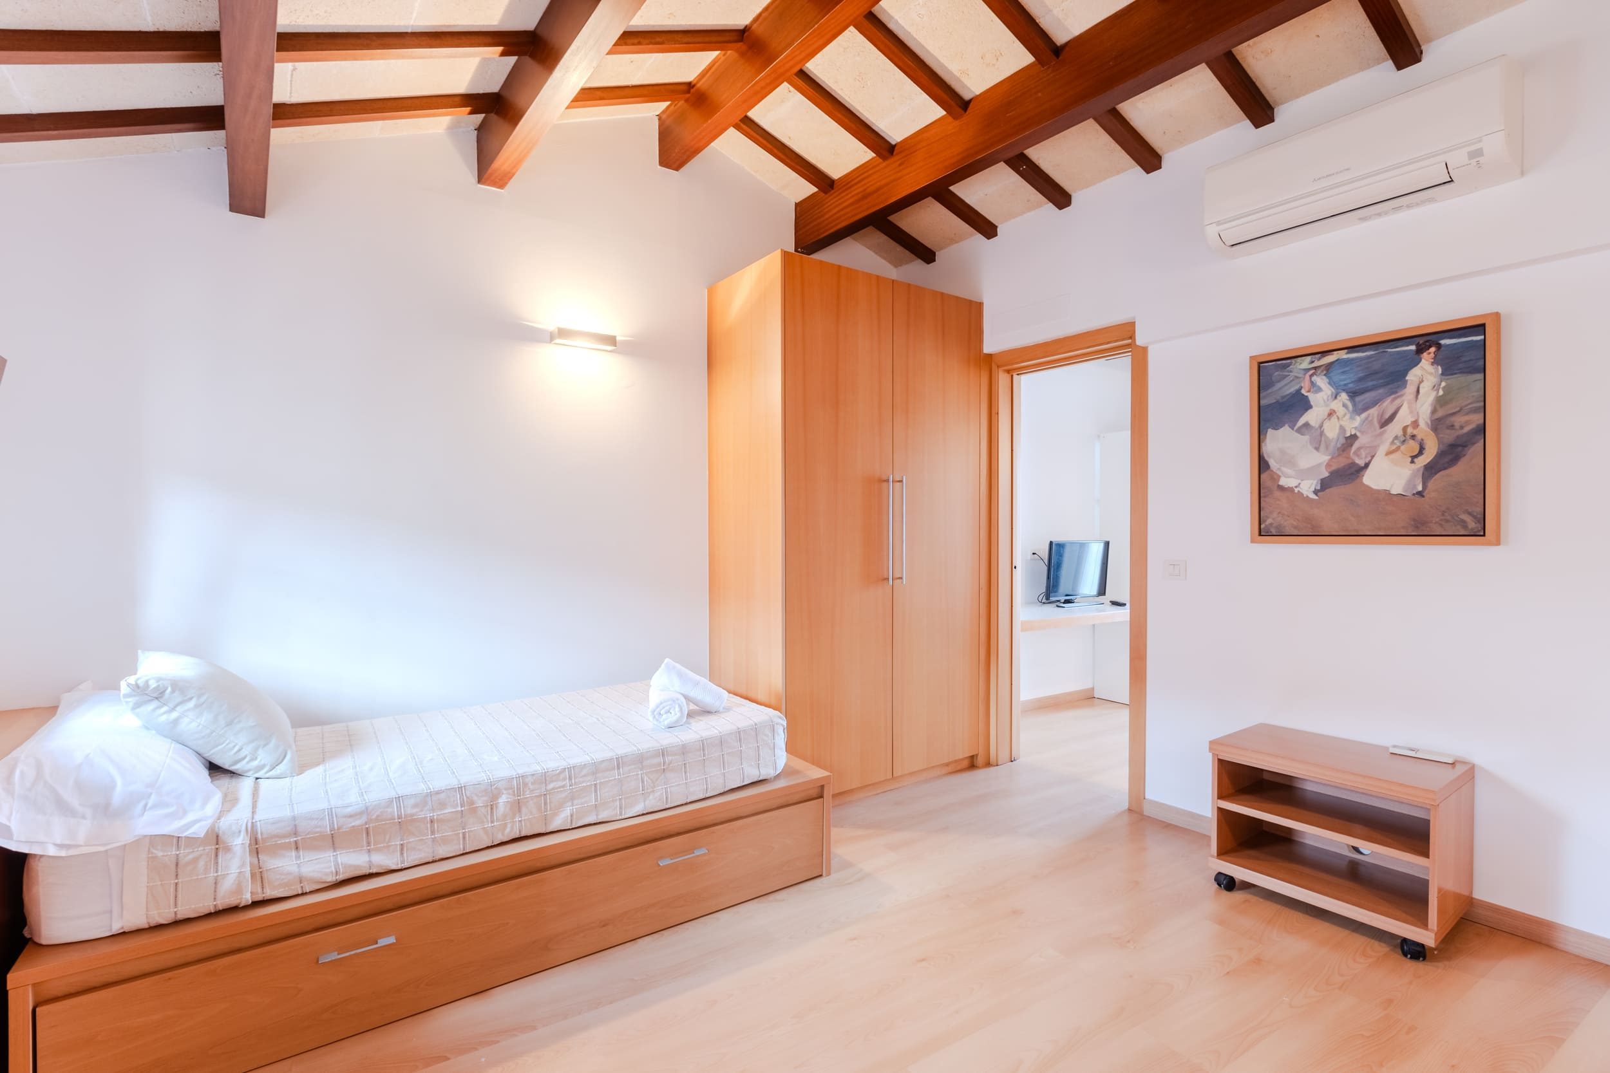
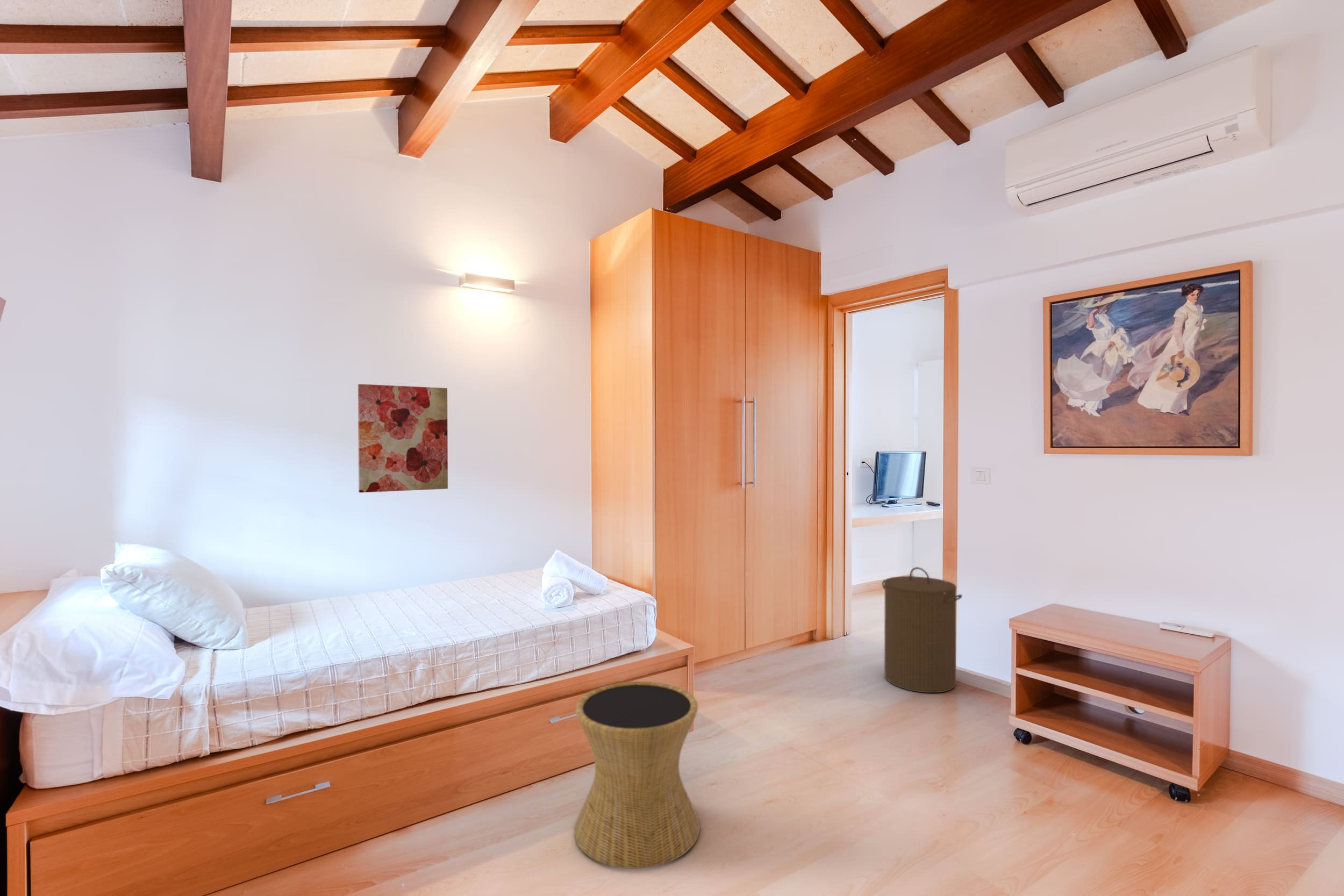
+ wall art (404, 438)
+ laundry hamper (919, 624)
+ side table (637, 766)
